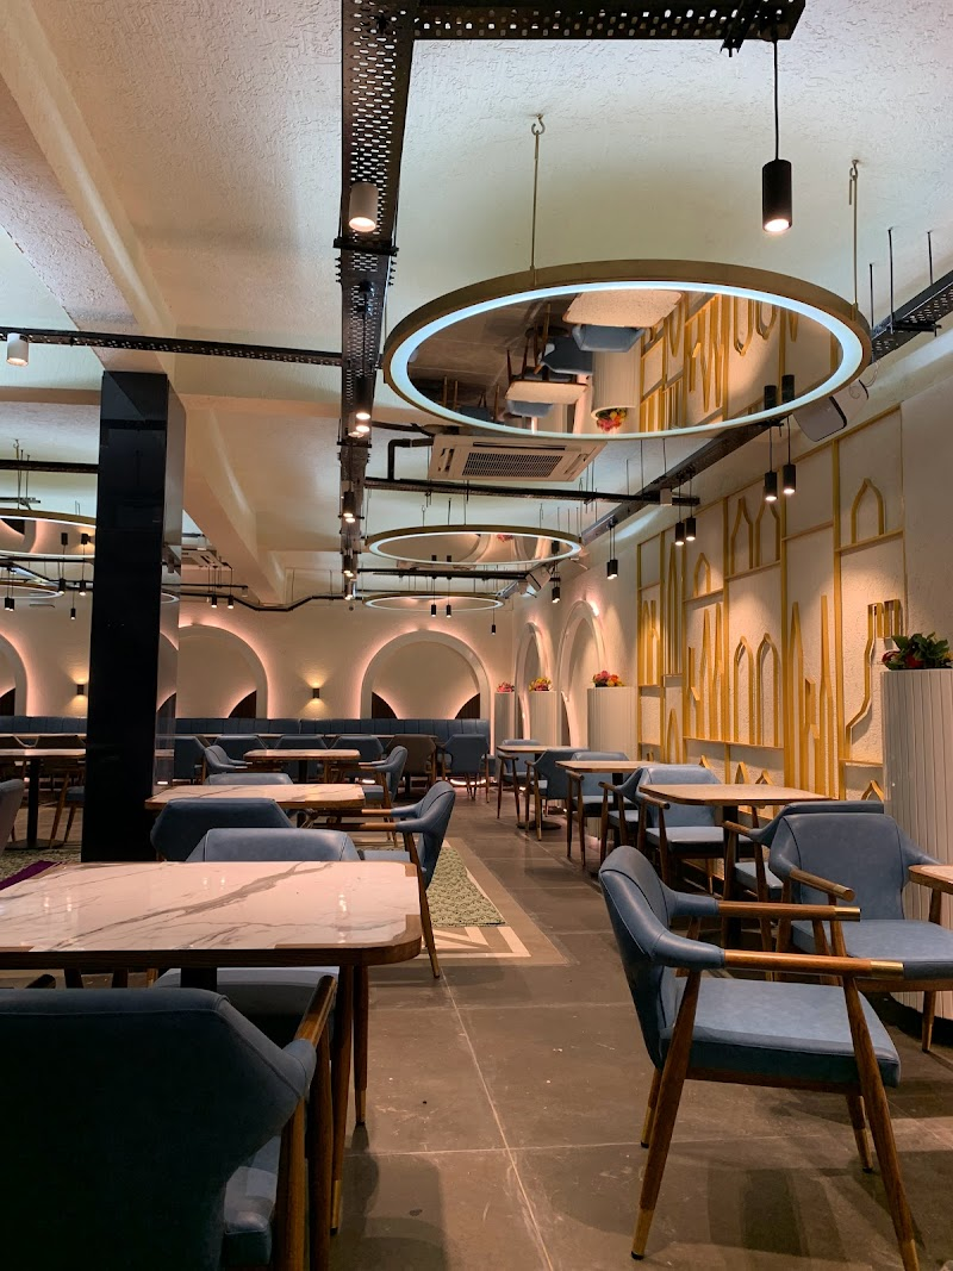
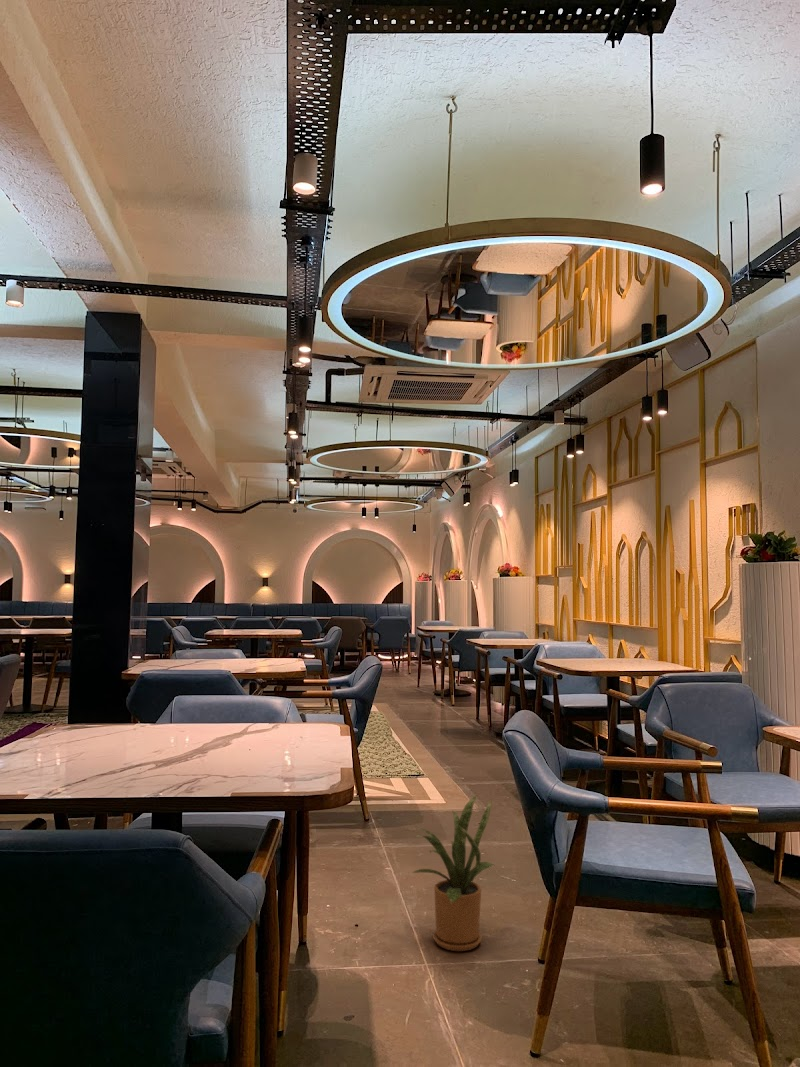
+ house plant (451, 870)
